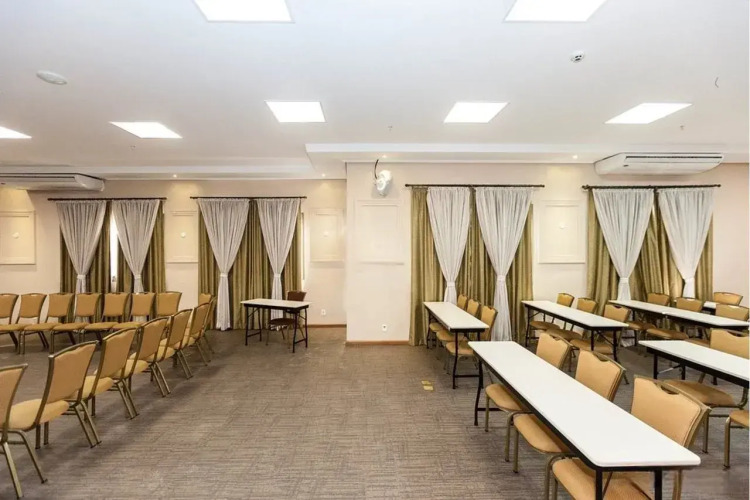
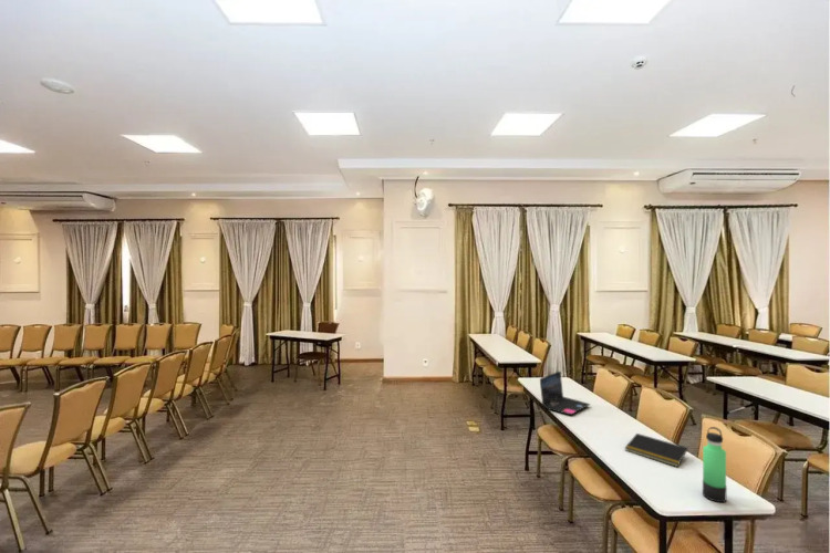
+ thermos bottle (714, 461)
+ notepad (655, 448)
+ laptop (562, 393)
